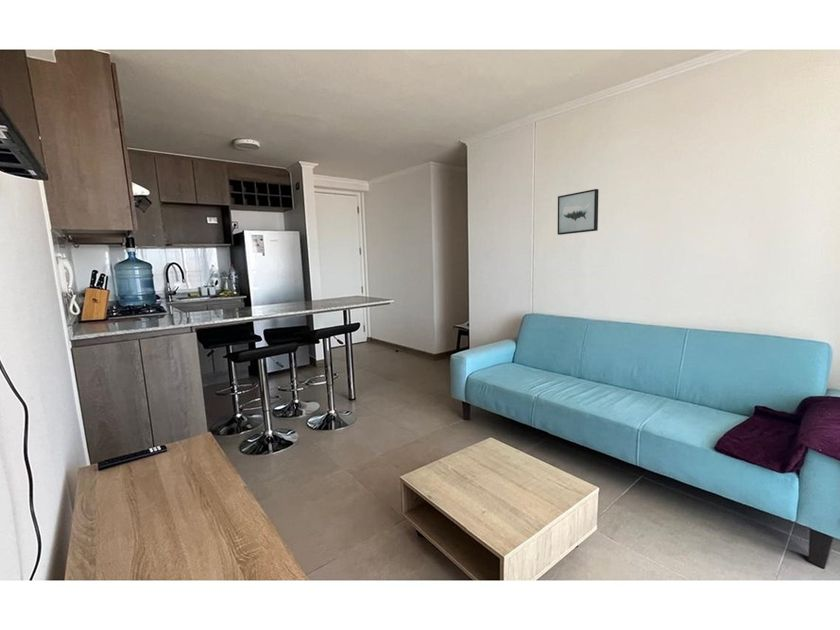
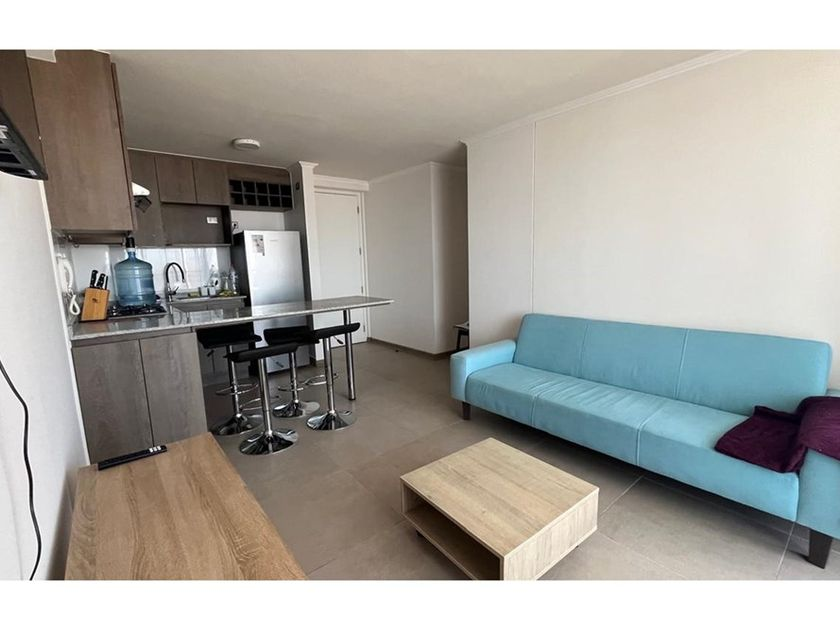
- wall art (577, 213)
